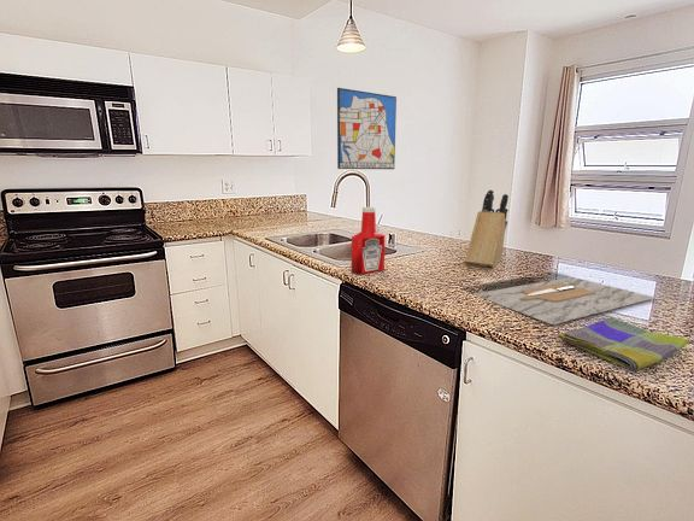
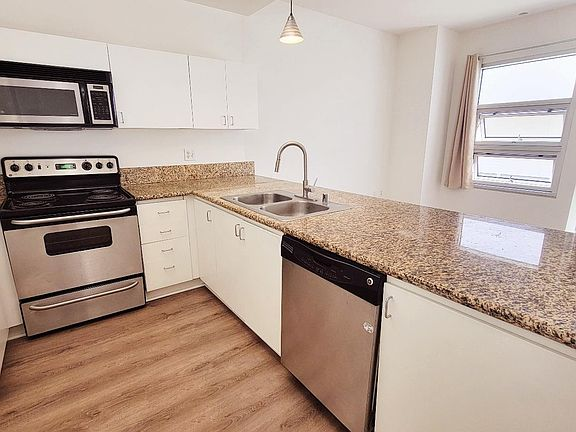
- cutting board (553, 291)
- soap bottle (367, 239)
- knife block (488, 227)
- dish towel (622, 339)
- wall art (367, 131)
